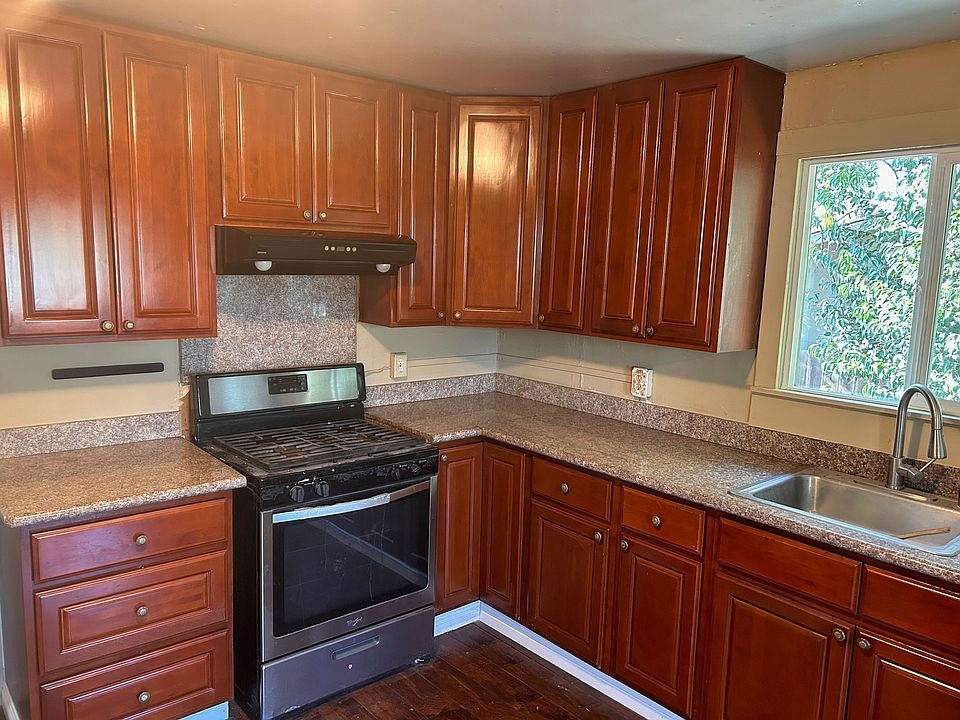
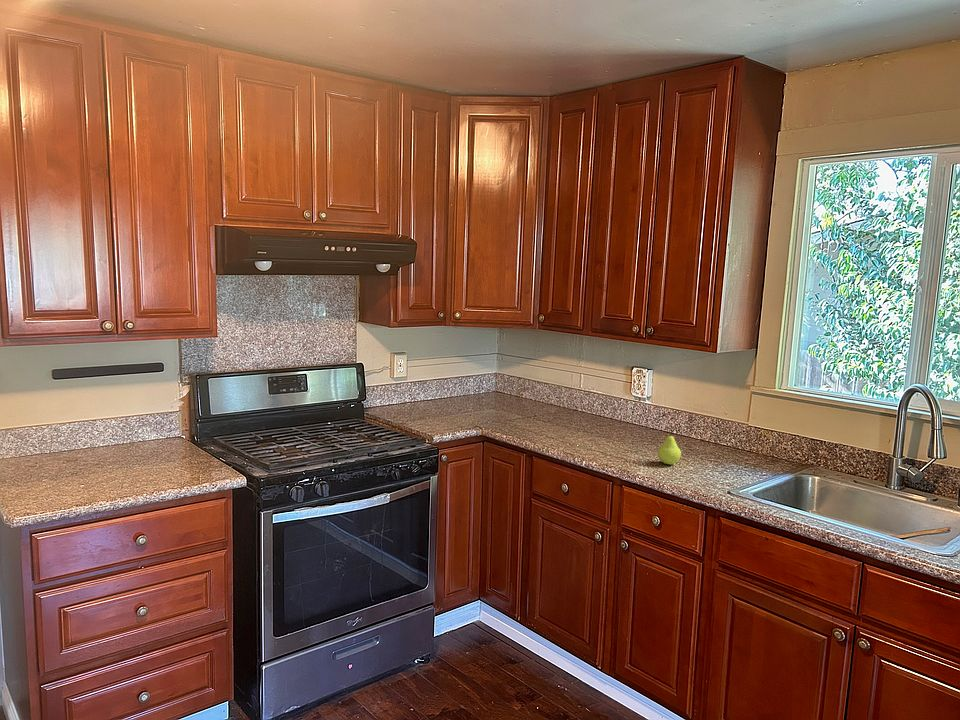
+ fruit (669, 447)
